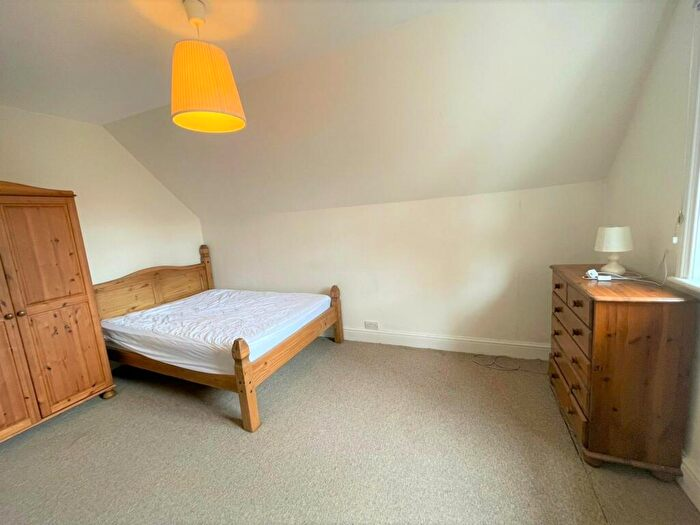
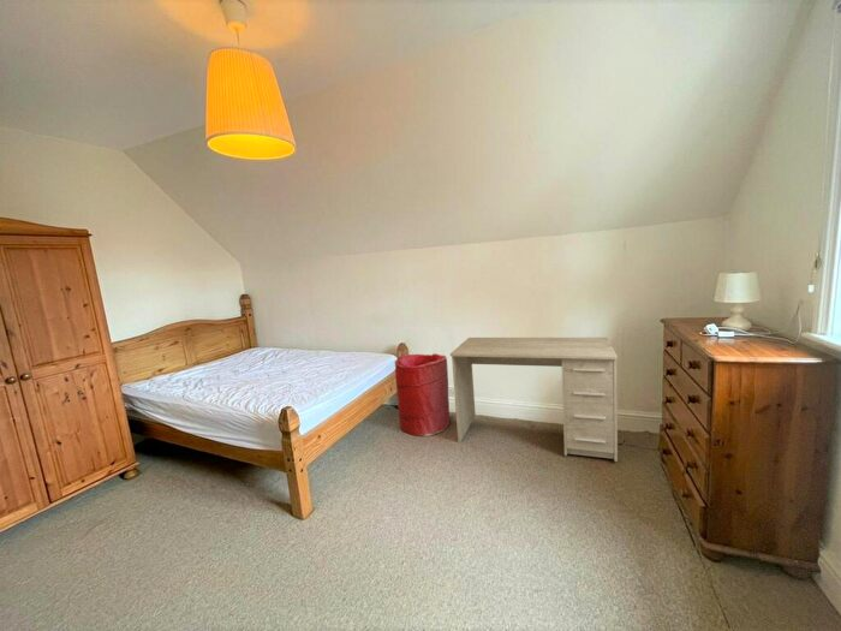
+ desk (531, 364)
+ laundry hamper (423, 389)
